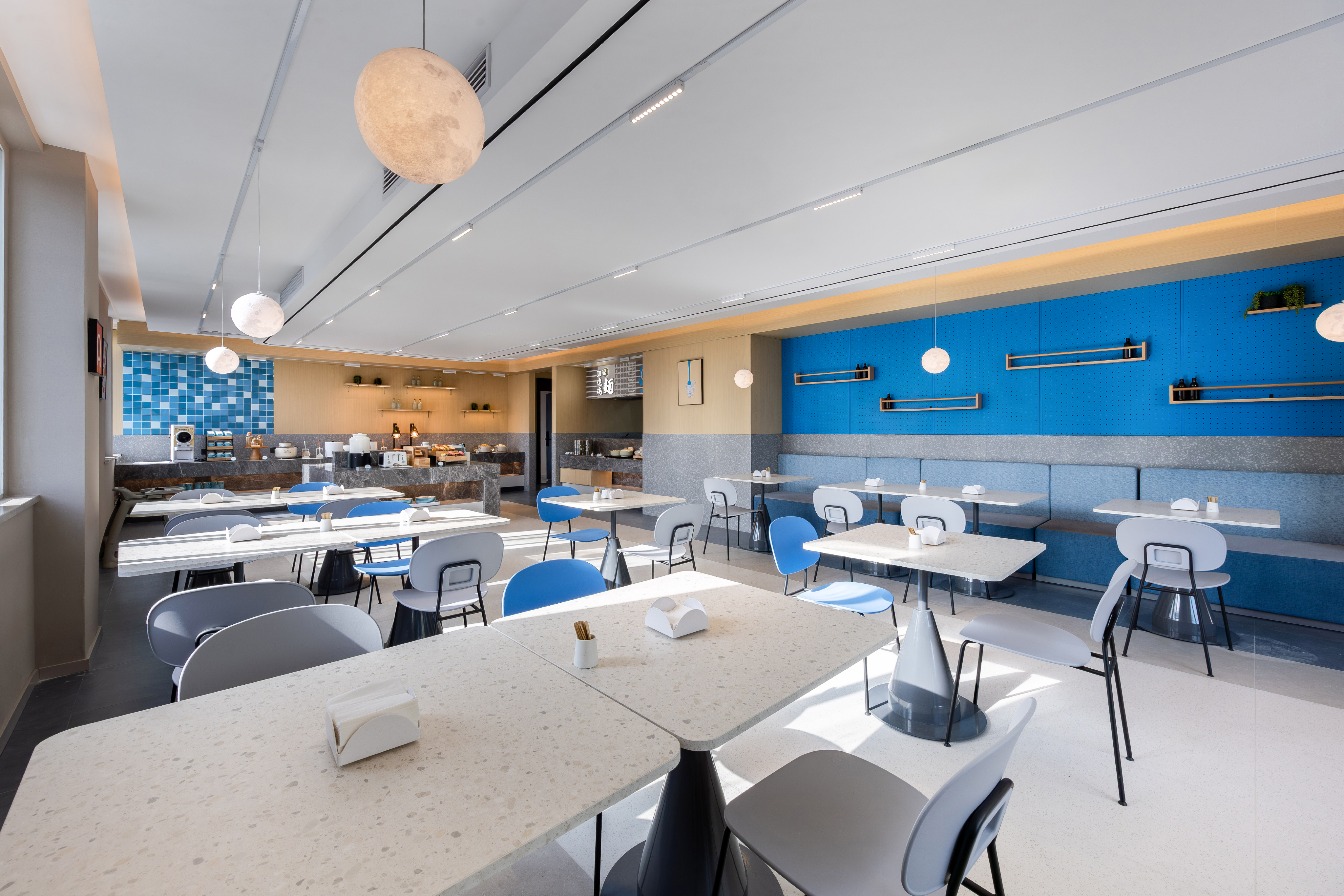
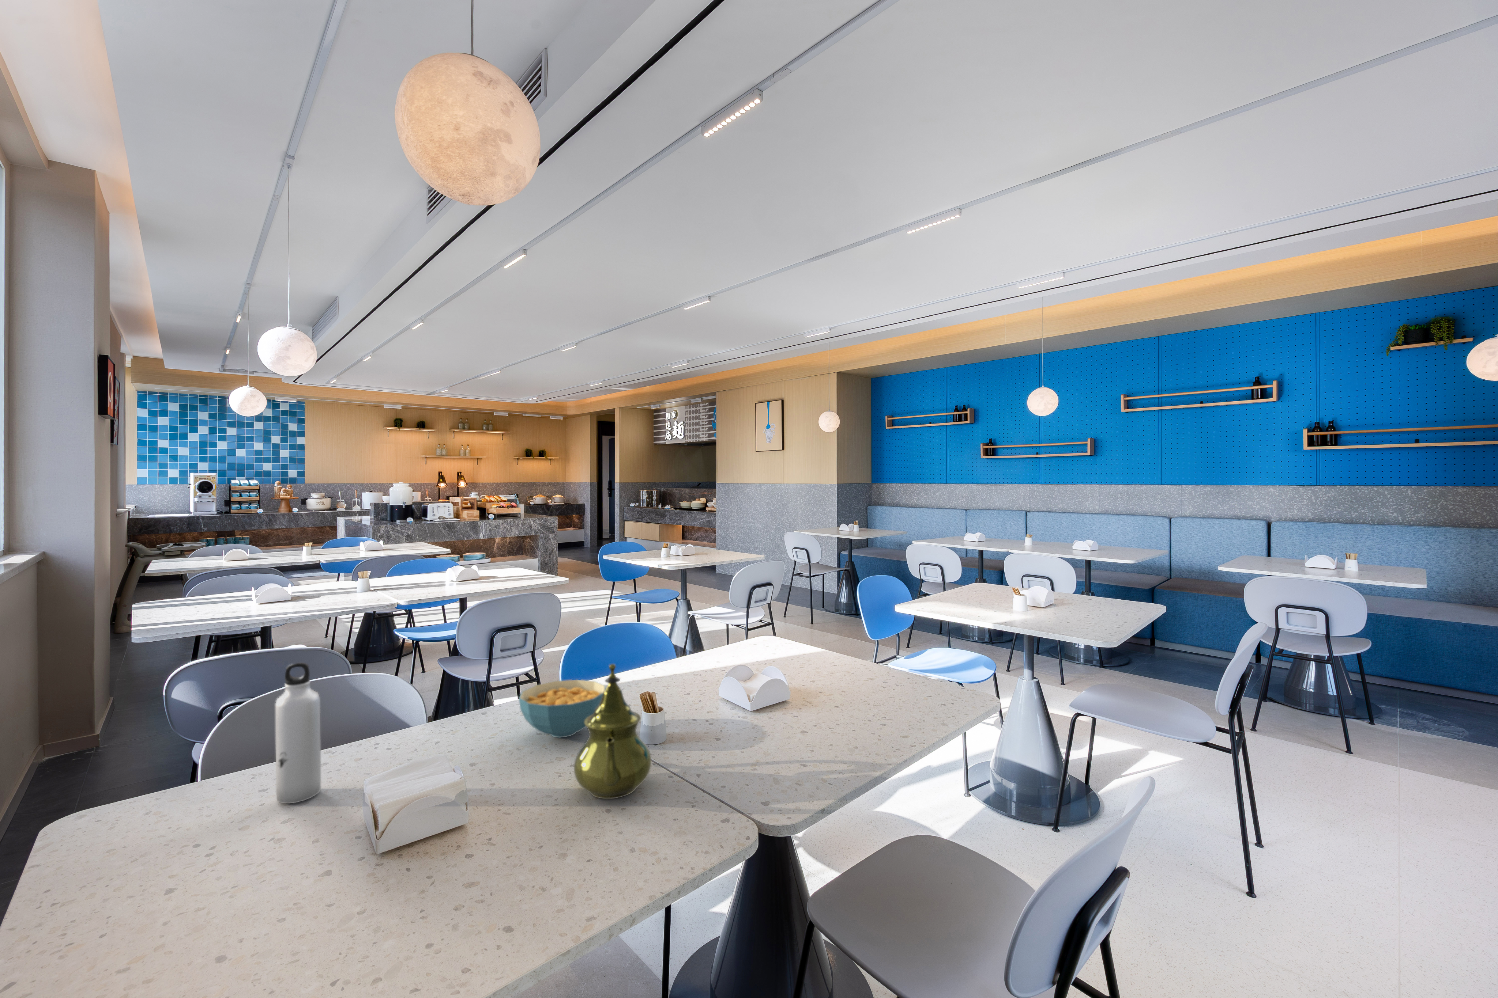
+ teapot (613, 725)
+ cereal bowl (564, 712)
+ water bottle (298, 730)
